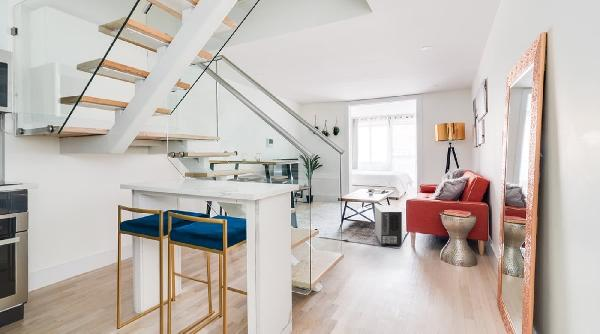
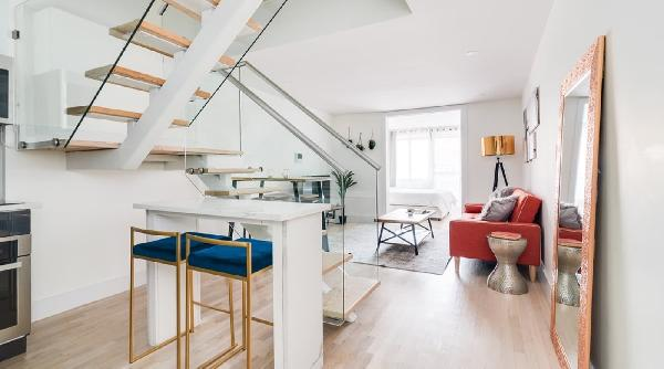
- air purifier (387, 224)
